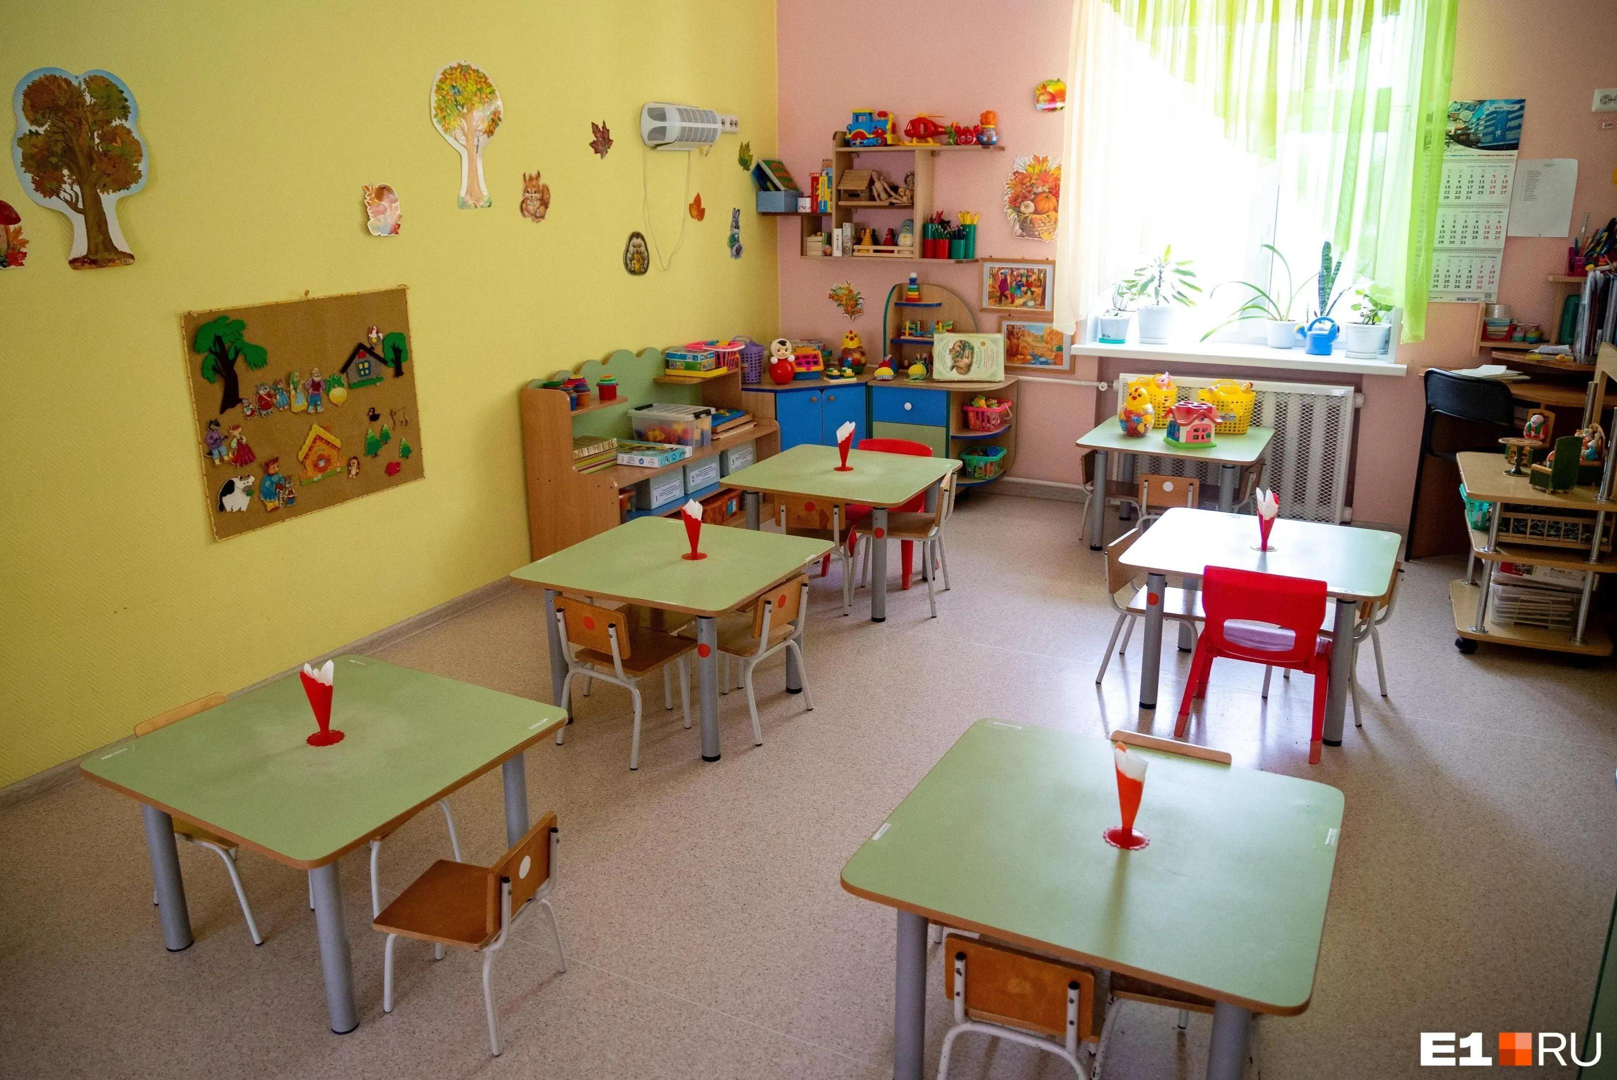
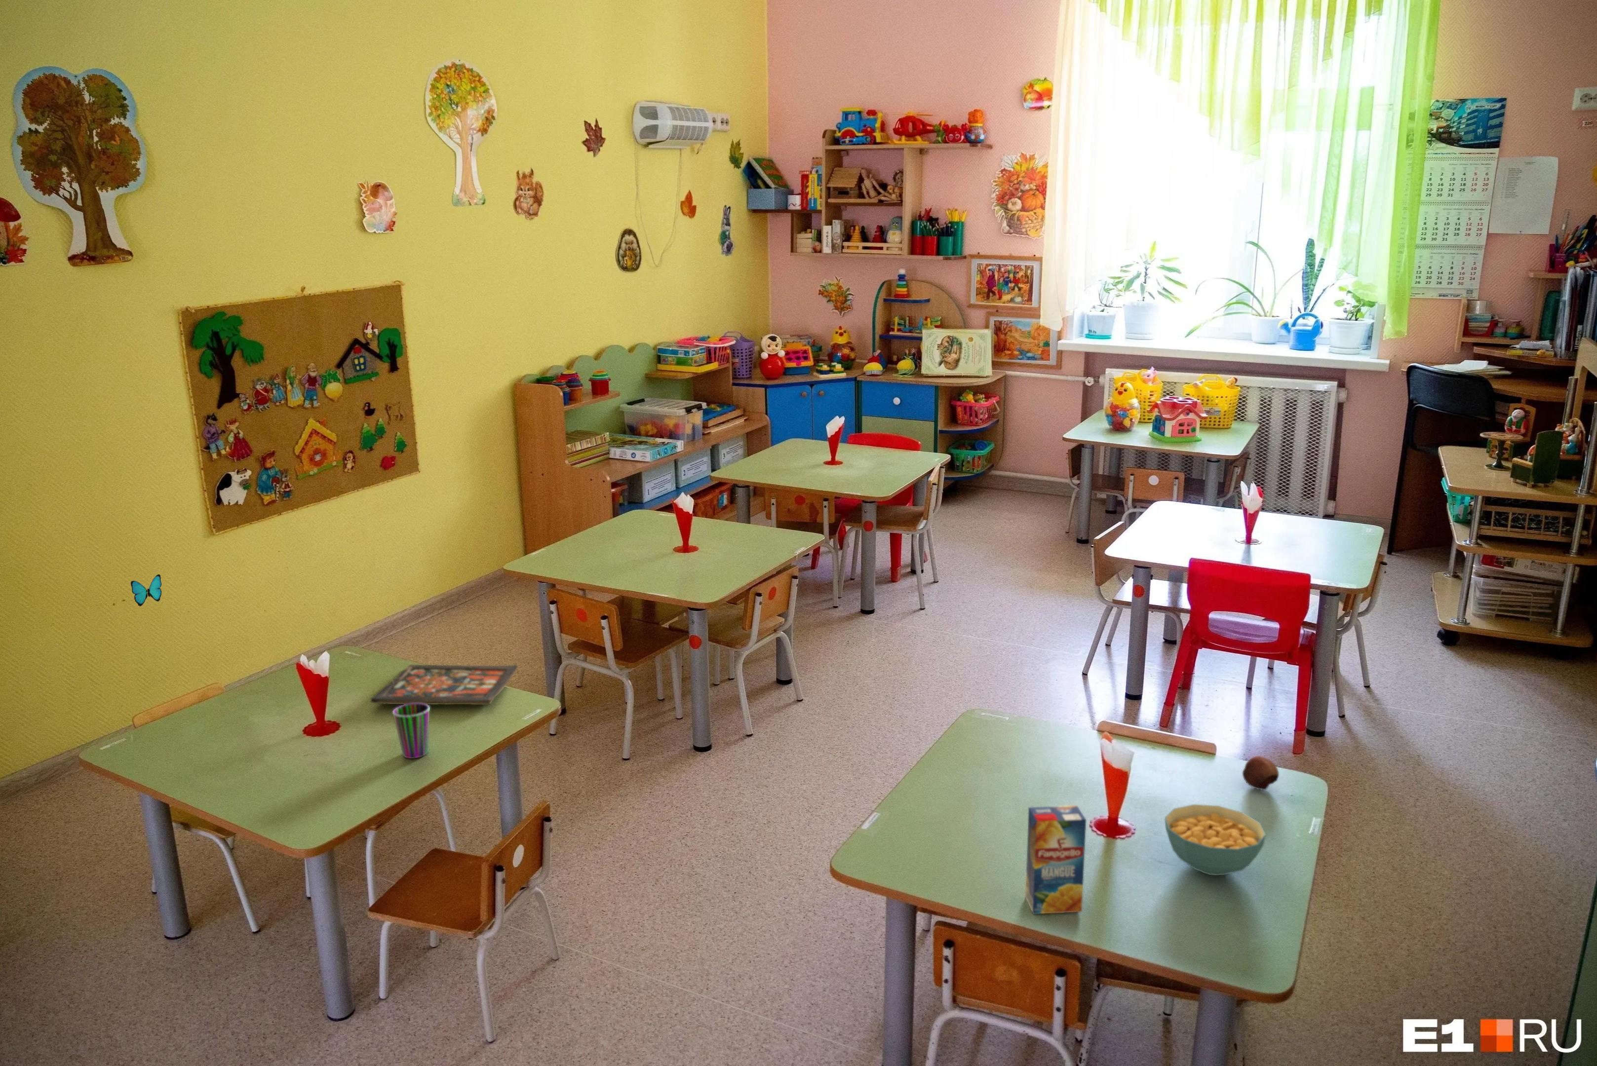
+ decorative butterfly (148, 591)
+ apple (1260, 773)
+ cereal bowl (1213, 847)
+ board game (445, 684)
+ cup (413, 732)
+ juice box (1056, 859)
